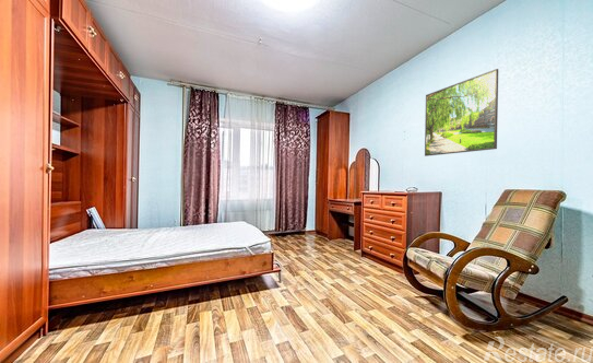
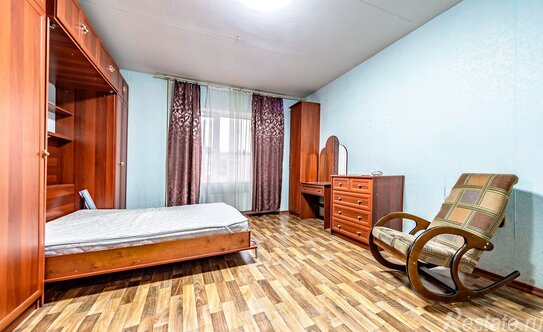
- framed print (456, 118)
